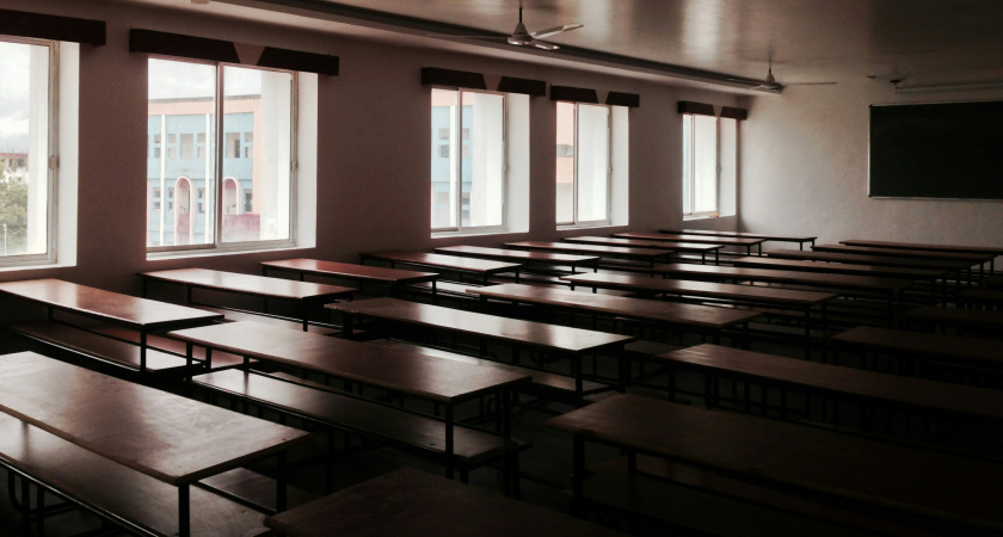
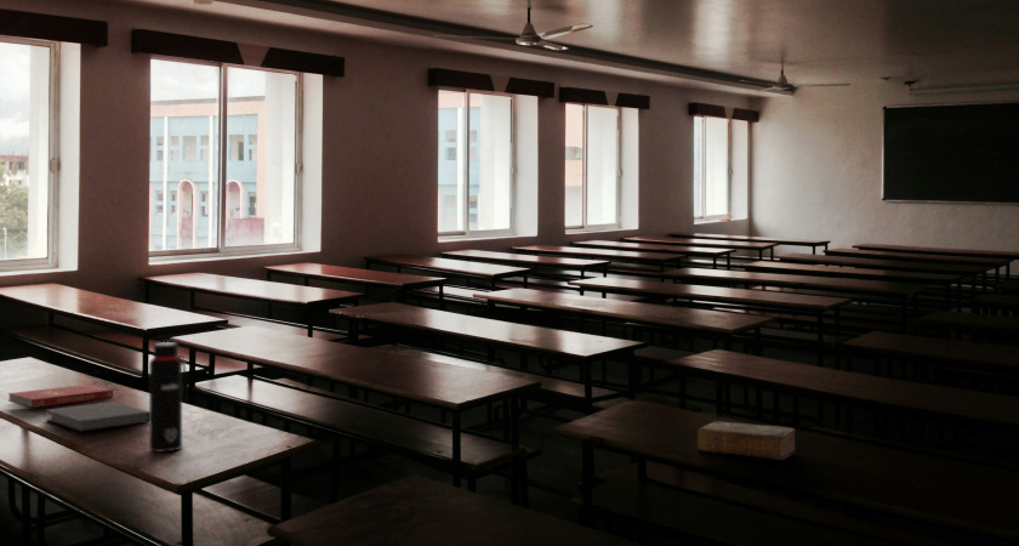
+ notebook (98, 415)
+ book (61, 396)
+ water bottle (169, 396)
+ book (746, 439)
